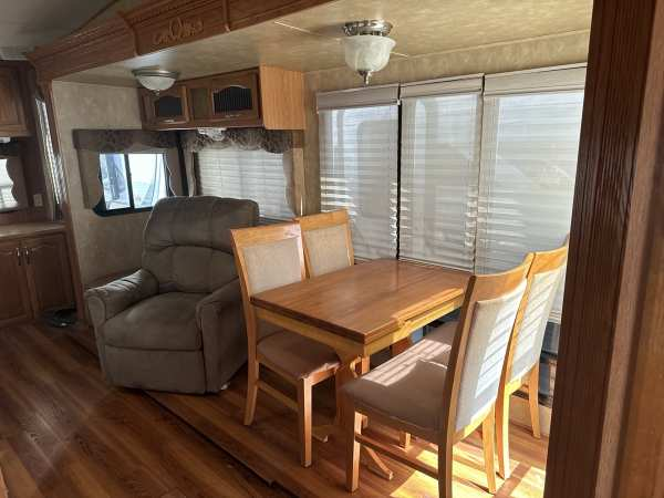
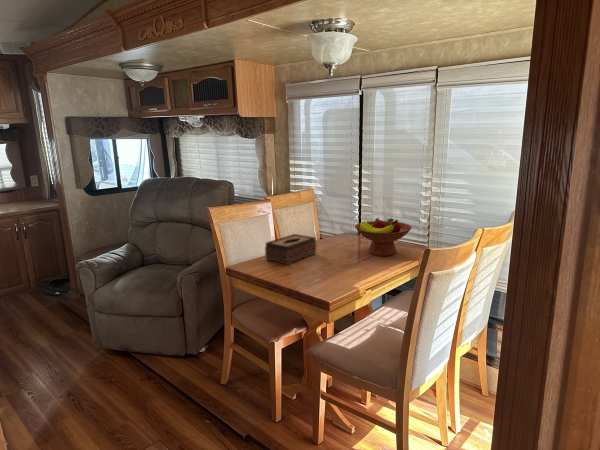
+ fruit bowl (382, 234)
+ tissue box (291, 248)
